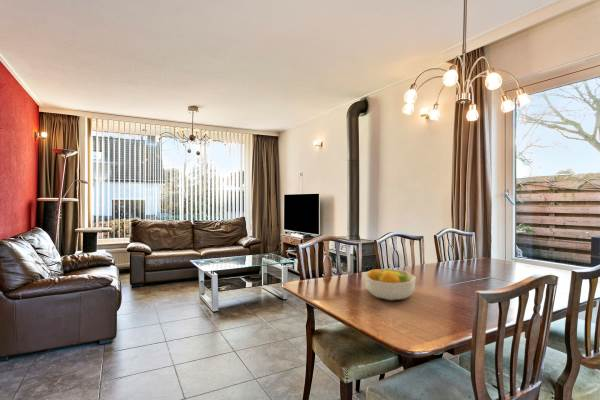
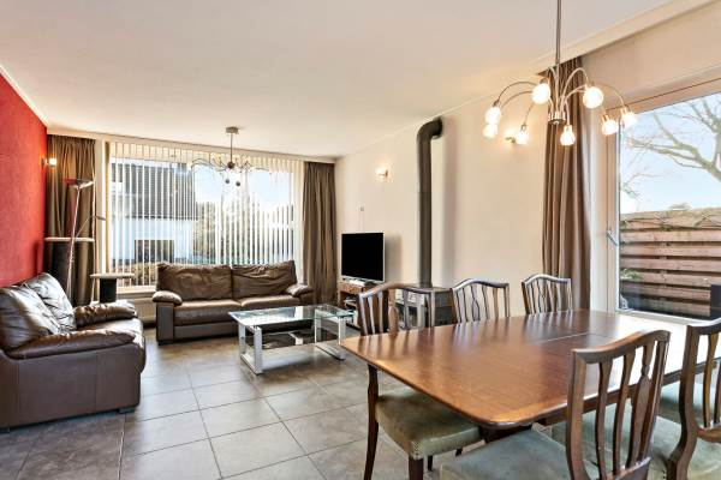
- fruit bowl (389, 280)
